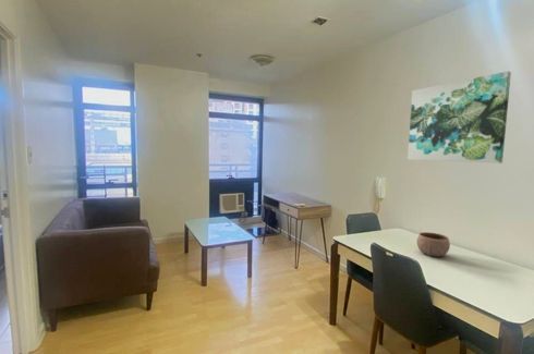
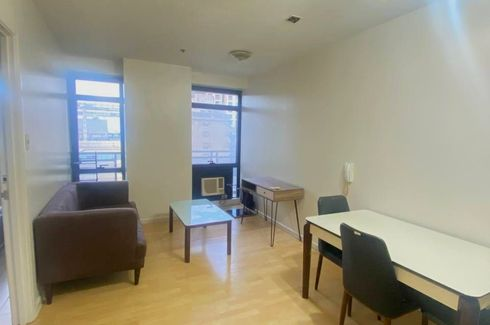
- wall art (451, 122)
- bowl (433, 244)
